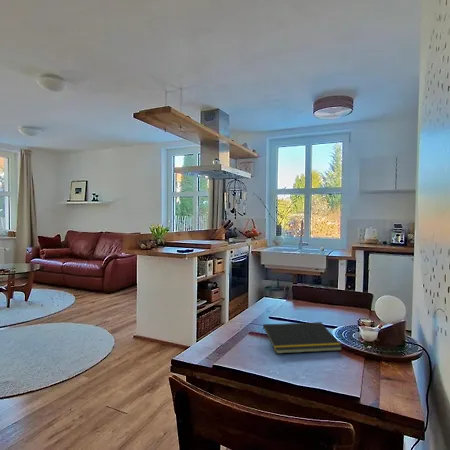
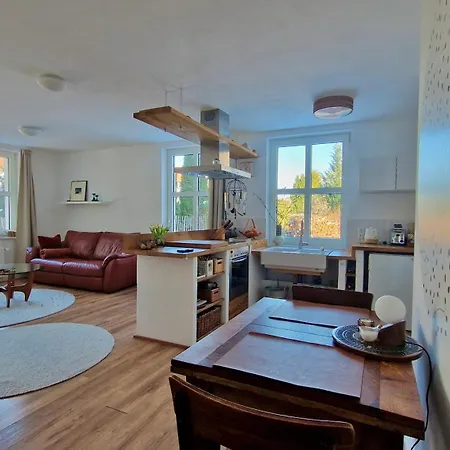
- notepad (300, 336)
